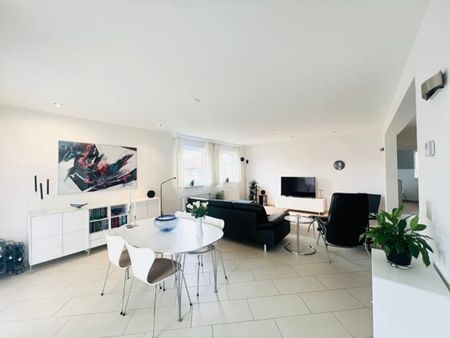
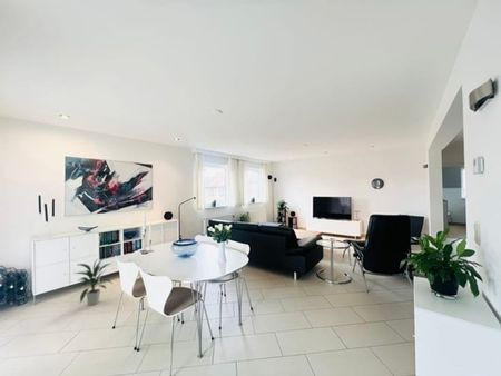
+ indoor plant (91, 280)
